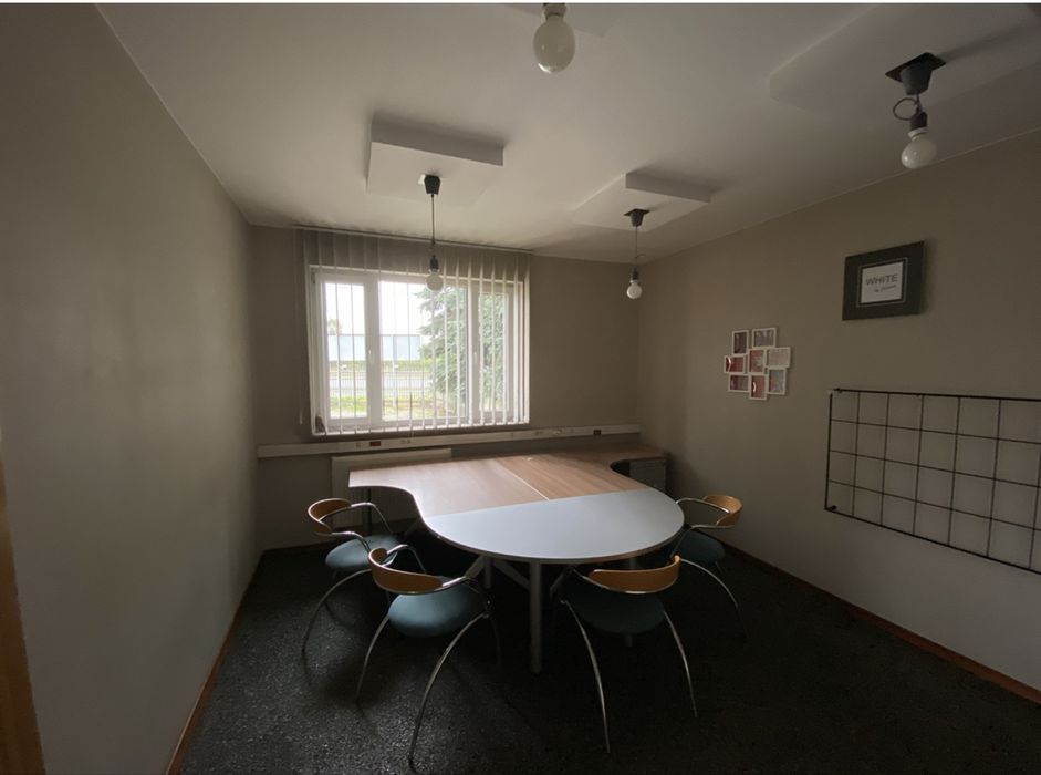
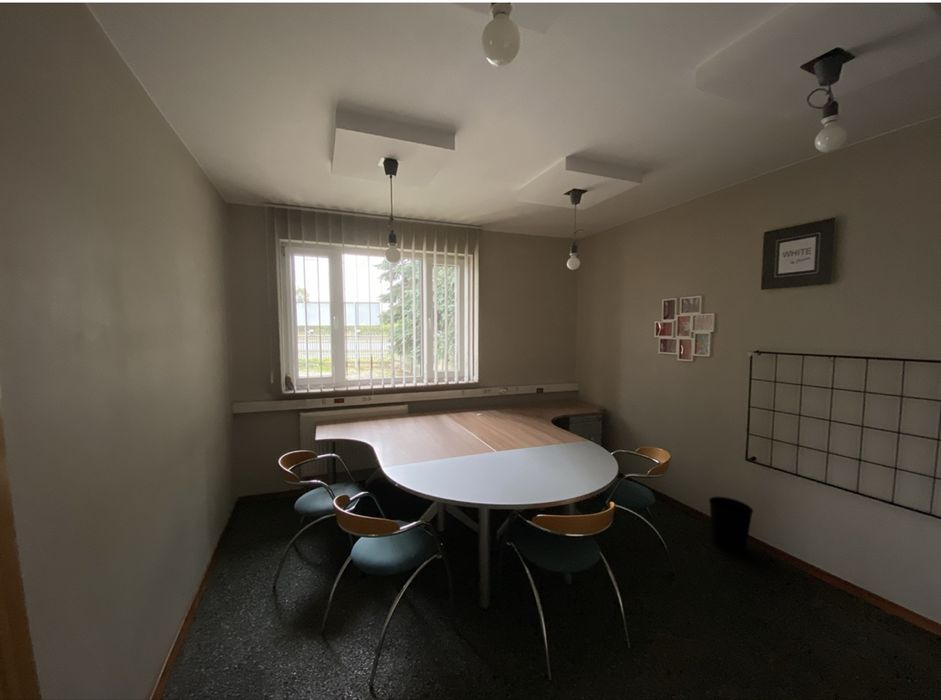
+ wastebasket (729, 525)
